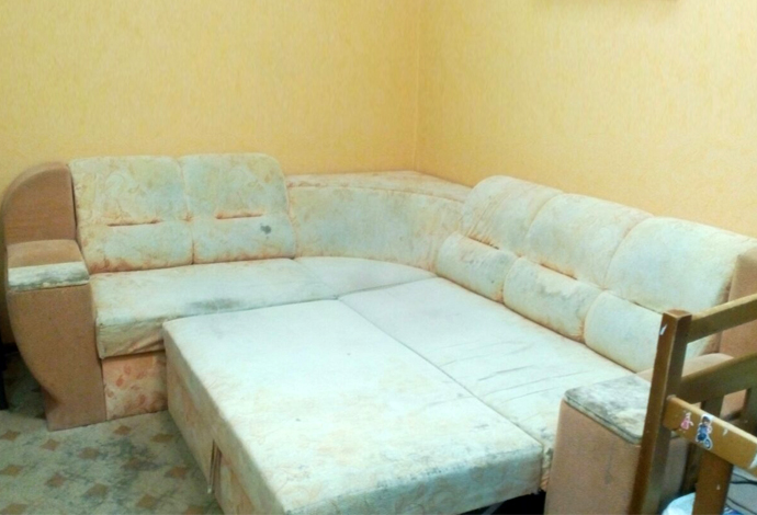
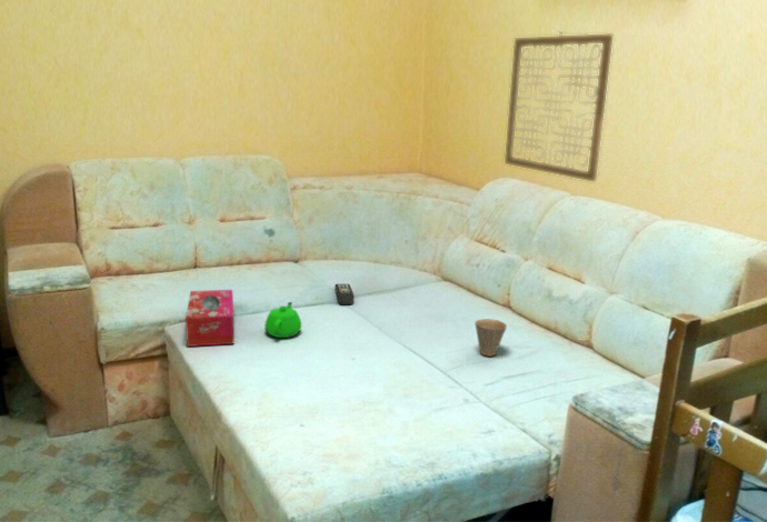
+ wall art (552, 101)
+ tissue box (211, 315)
+ cup (489, 338)
+ teapot (283, 319)
+ remote control (343, 292)
